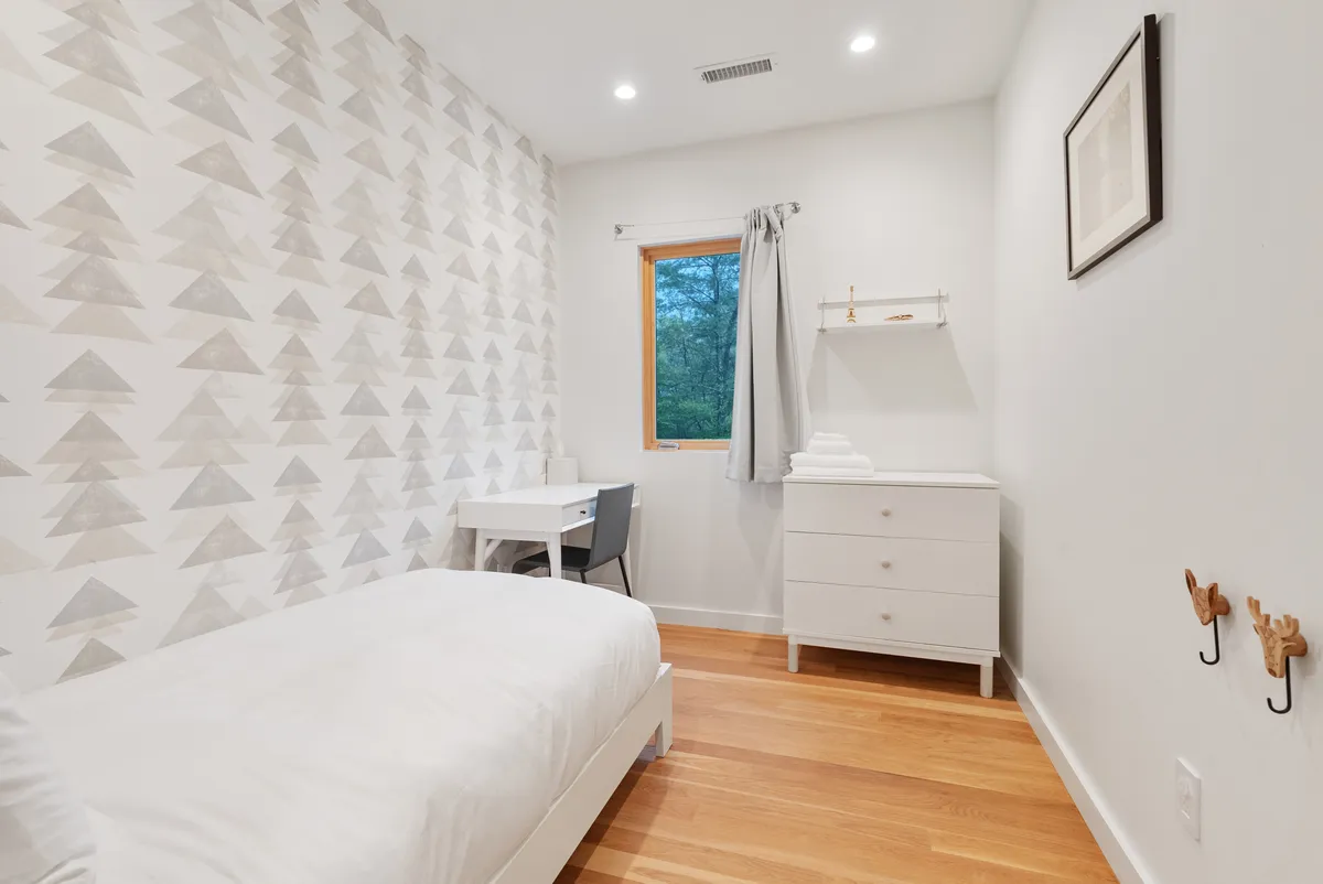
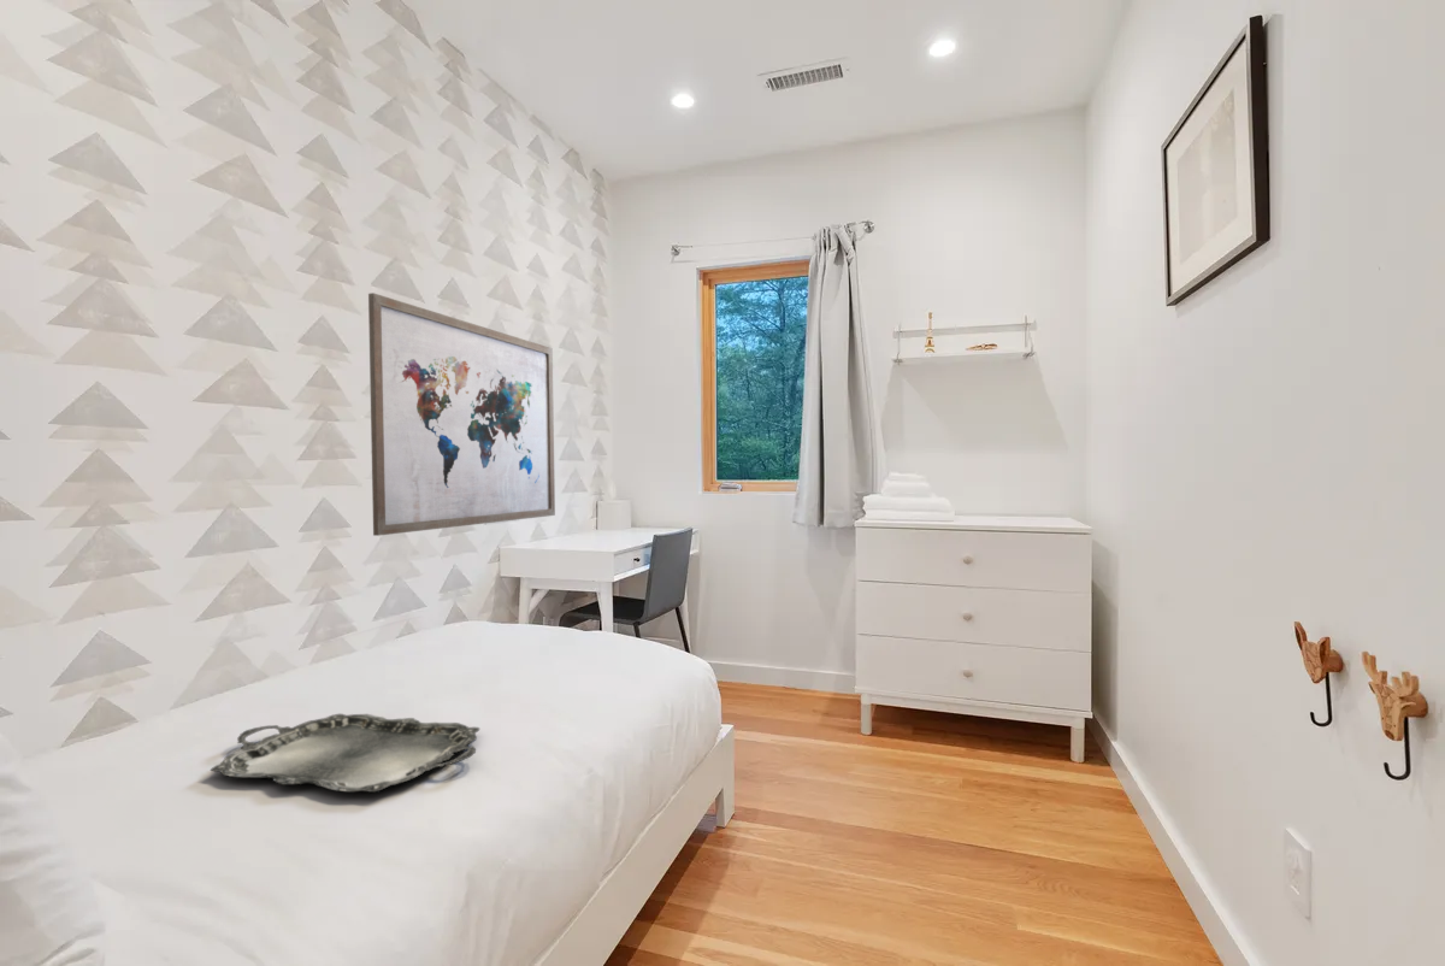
+ serving tray (354, 747)
+ wall art (478, 424)
